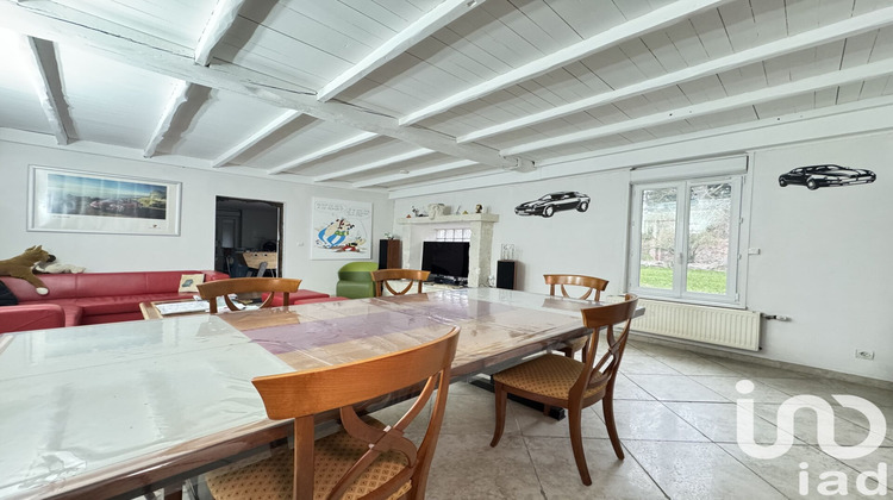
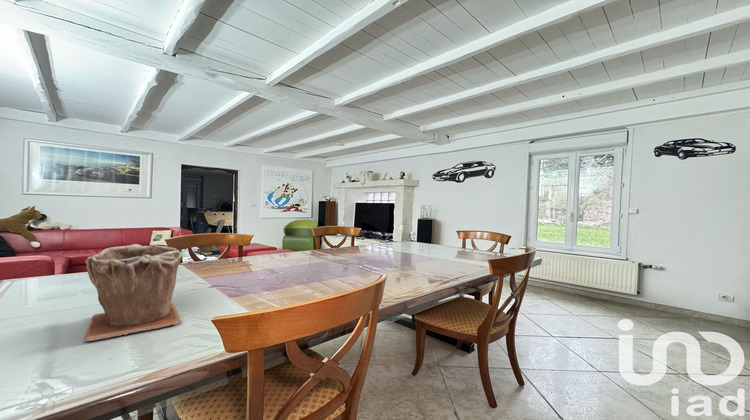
+ plant pot (136, 284)
